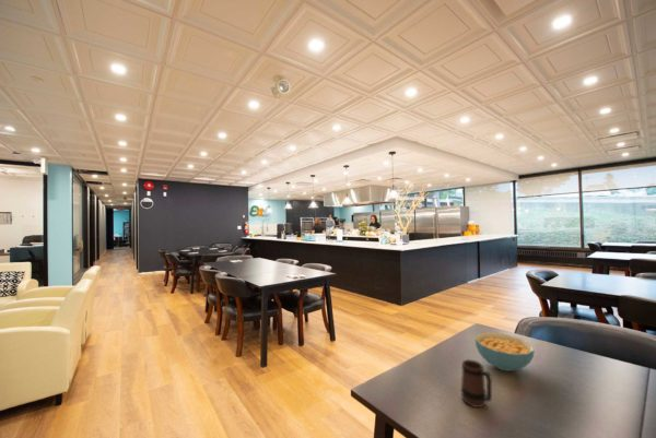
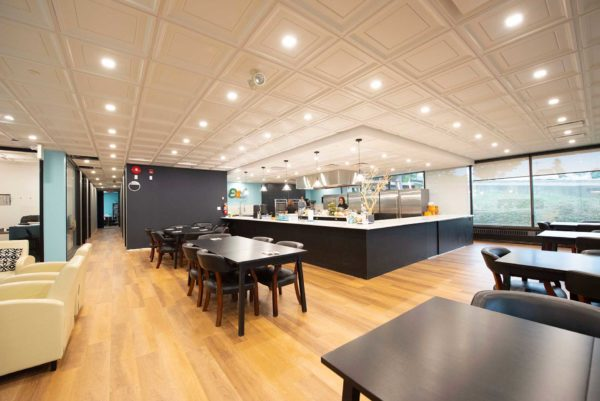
- mug (477, 384)
- cereal bowl (503, 354)
